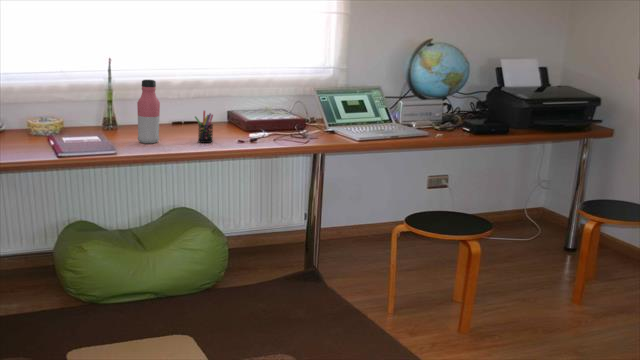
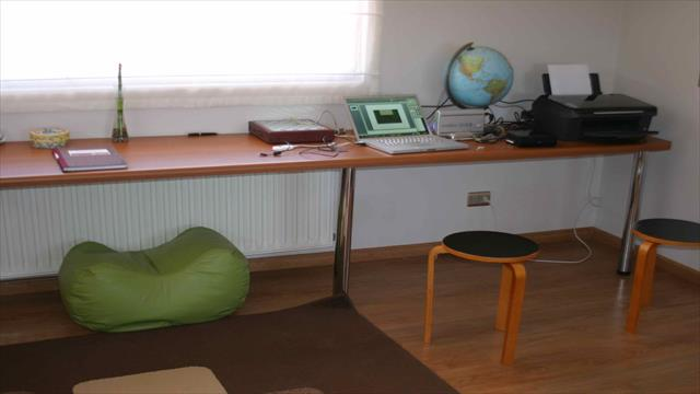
- pen holder (203, 126)
- water bottle (148, 111)
